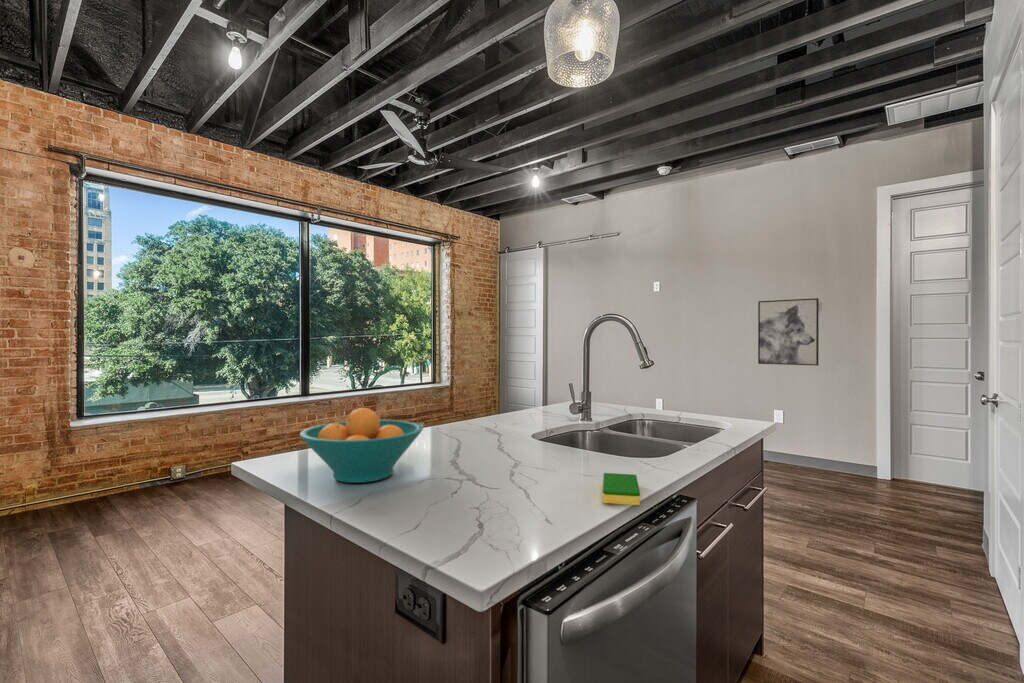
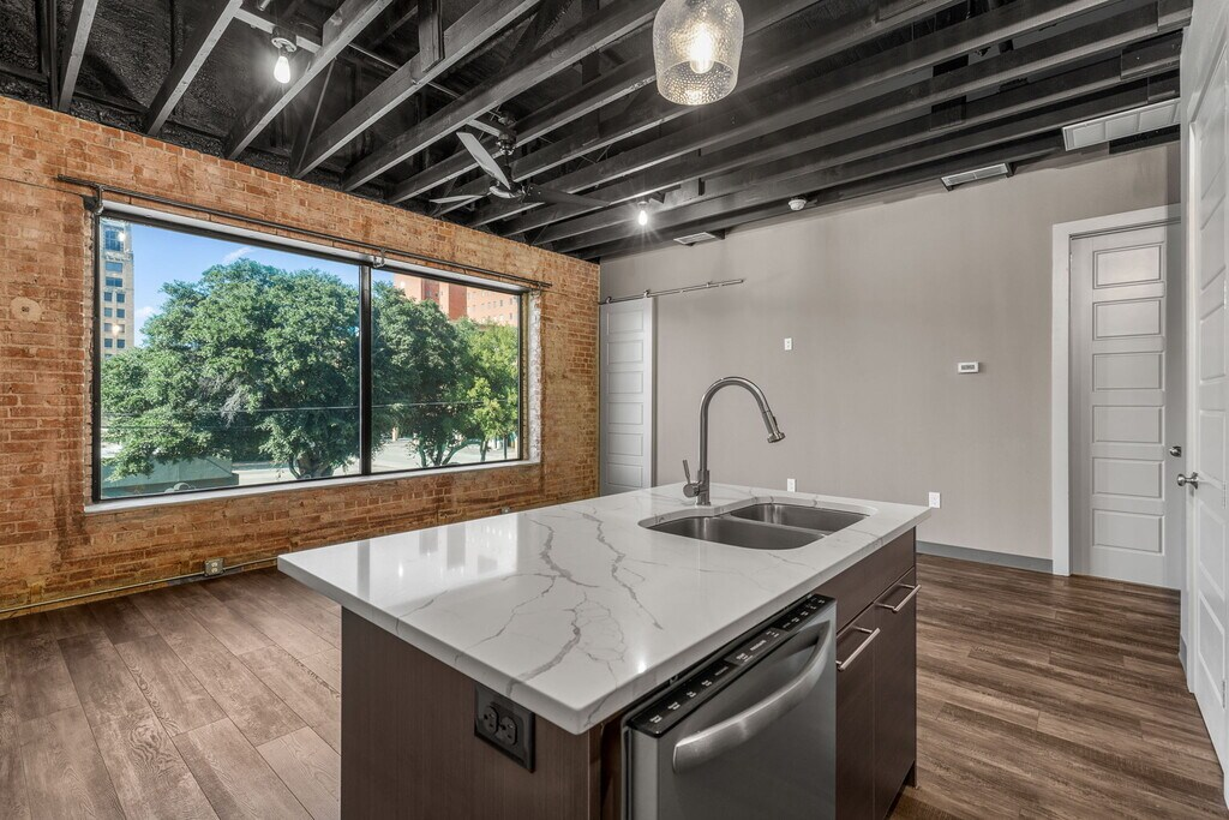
- wall art (787, 332)
- fruit bowl (363, 441)
- dish sponge (620, 487)
